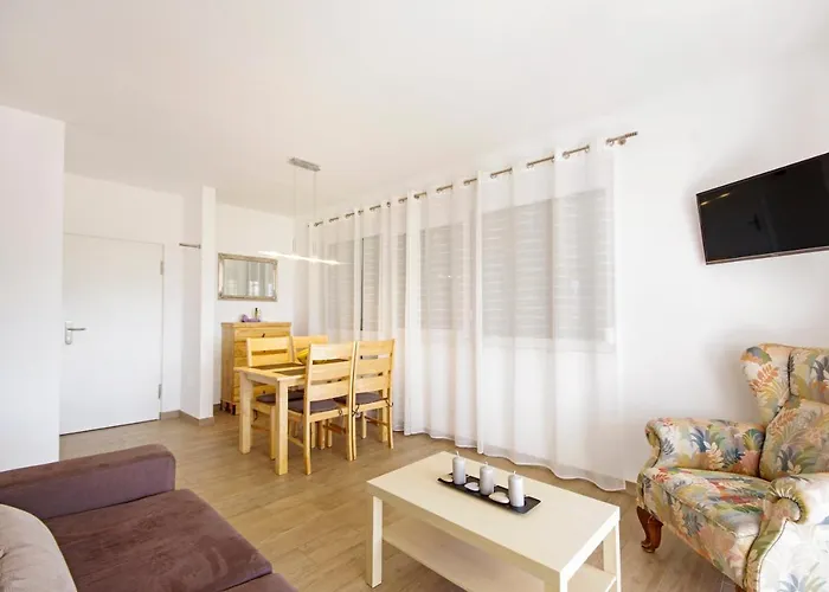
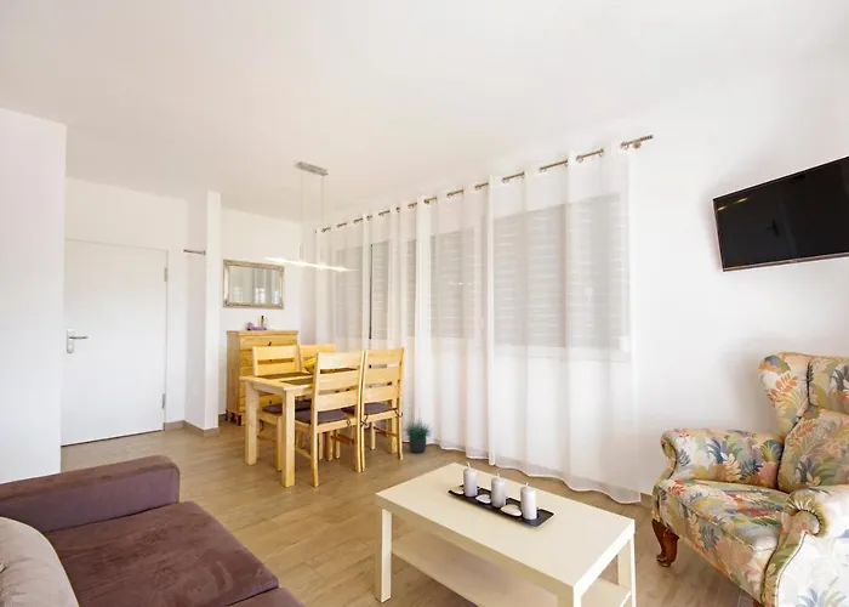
+ potted plant (417, 431)
